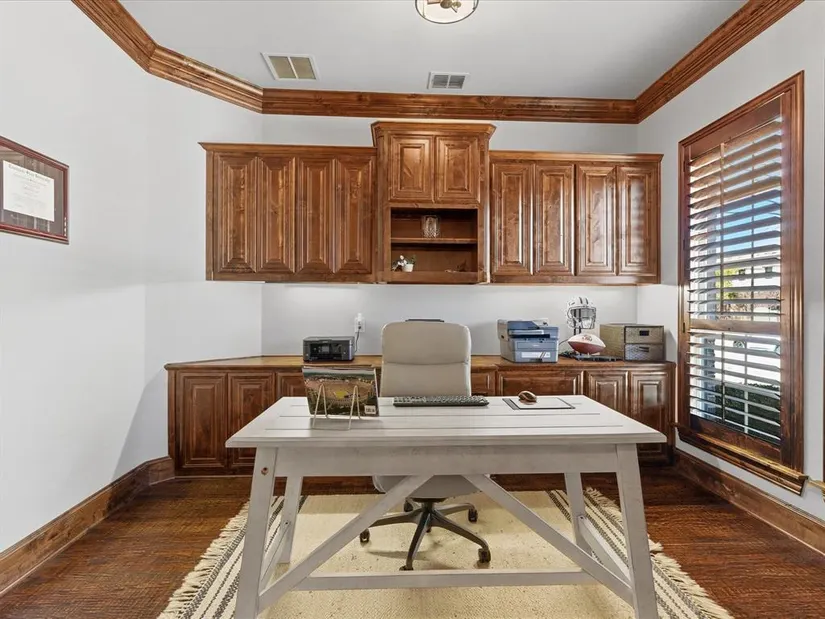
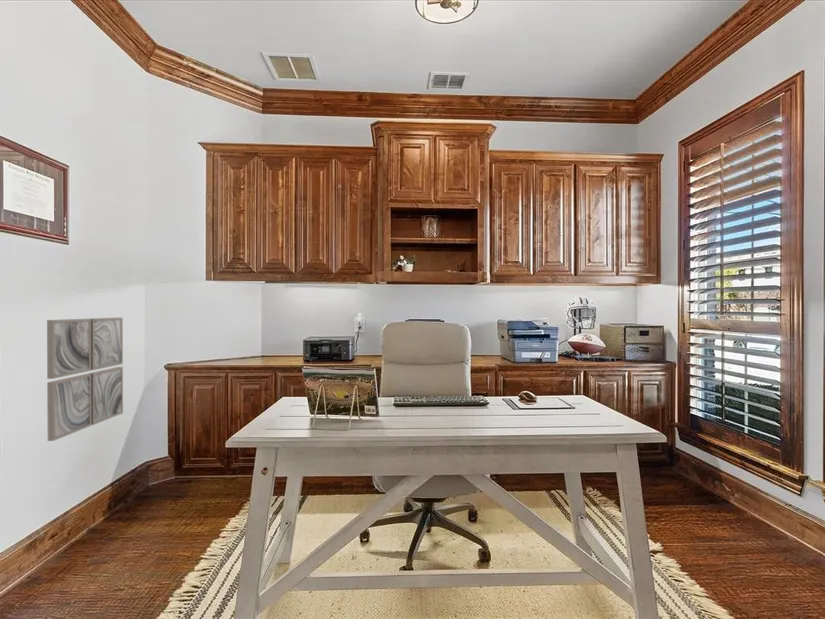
+ wall art (89, 373)
